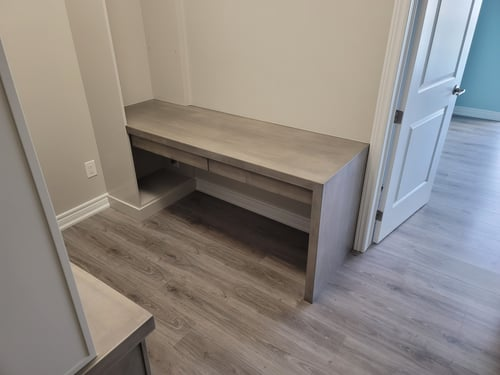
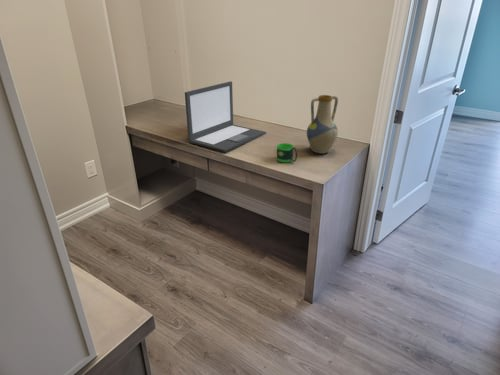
+ vase (322, 124)
+ laptop (227, 114)
+ mug (287, 153)
